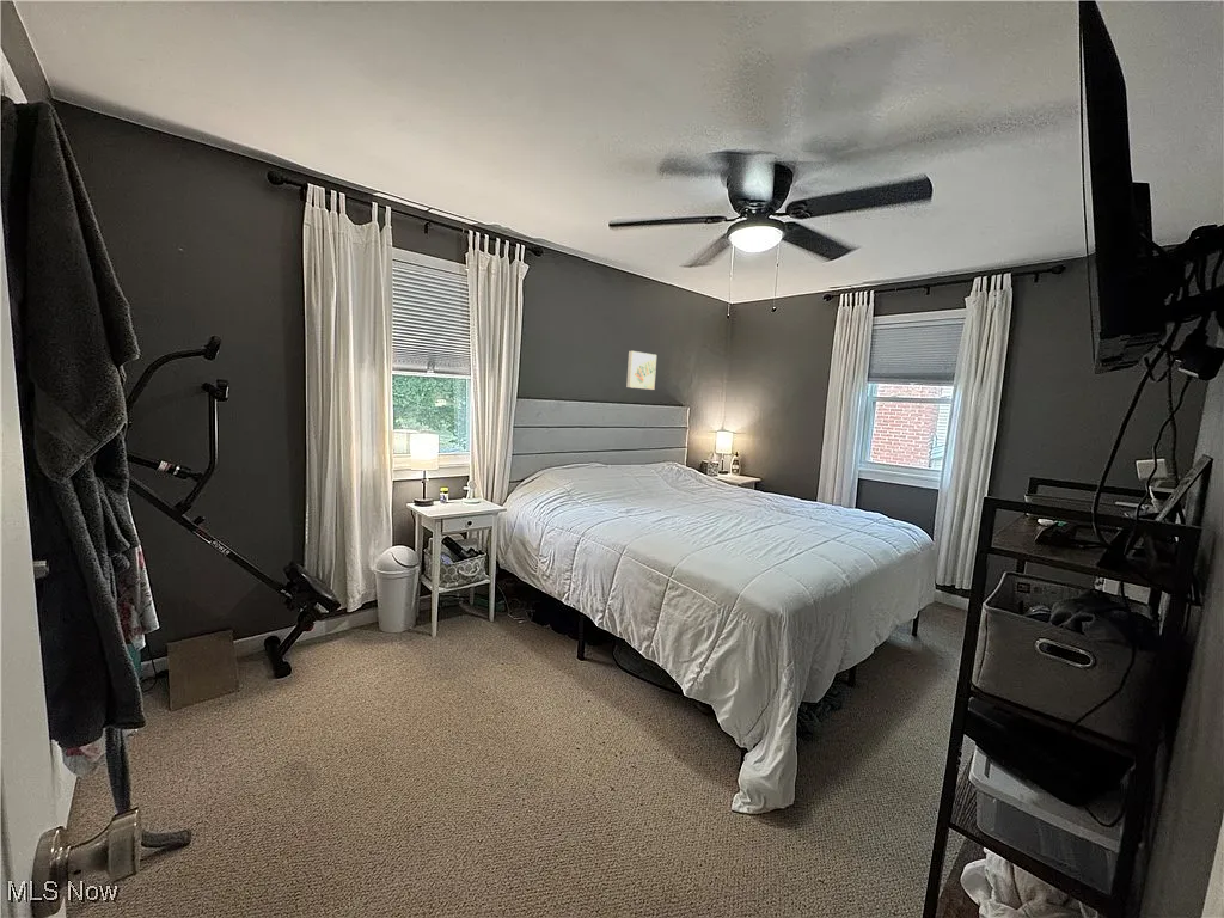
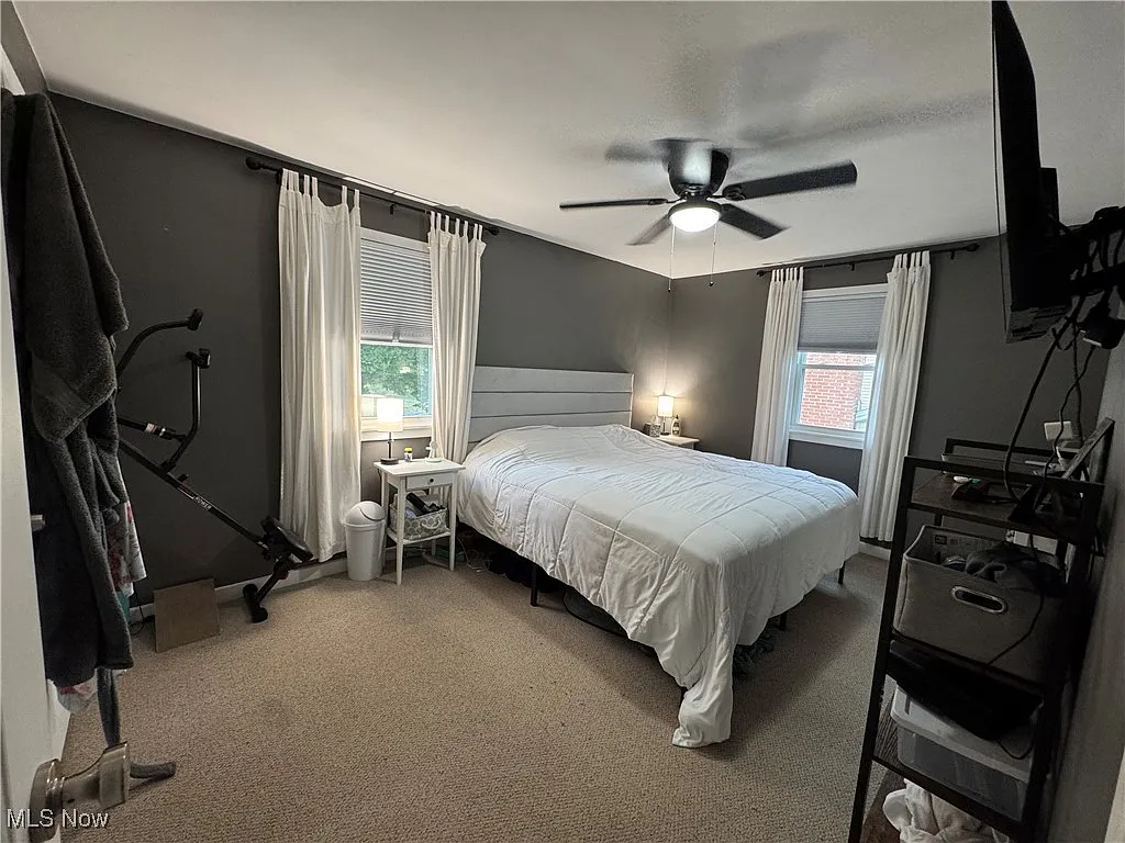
- wall art (642, 371)
